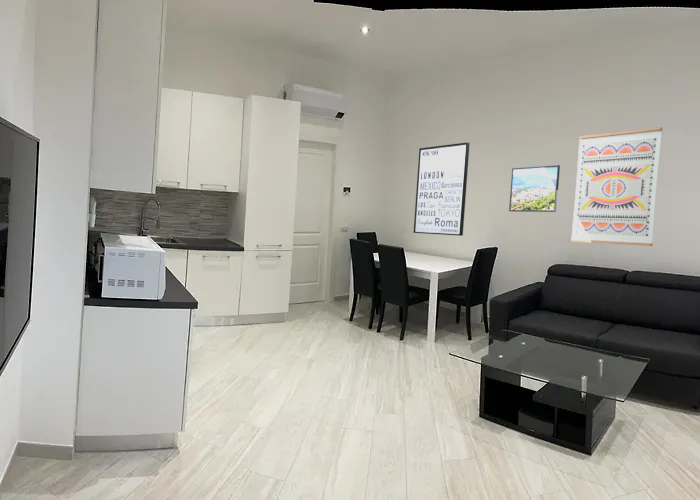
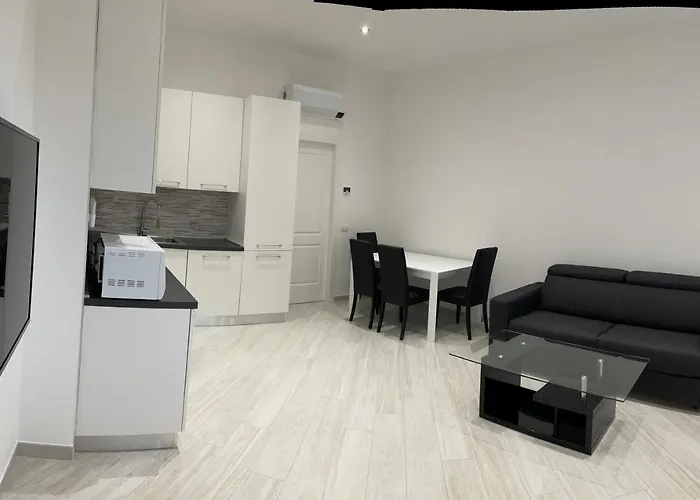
- wall art (613, 188)
- wall art (440, 190)
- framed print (533, 189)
